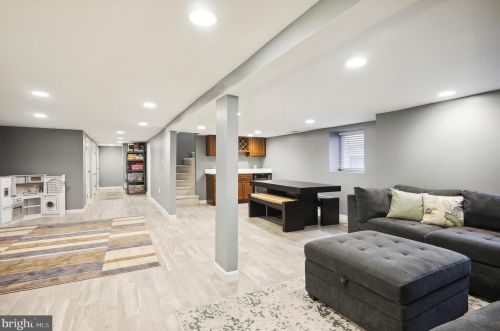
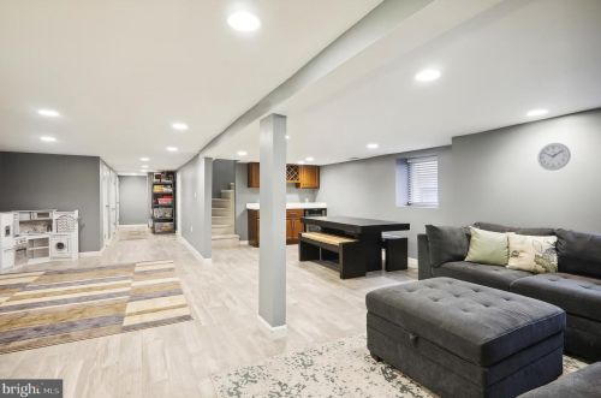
+ wall clock (553, 156)
